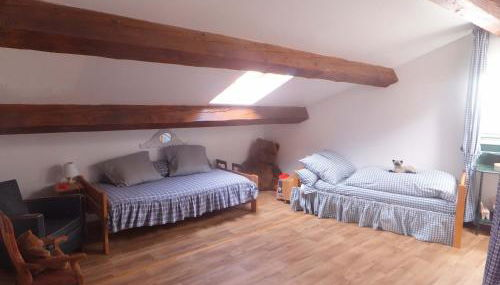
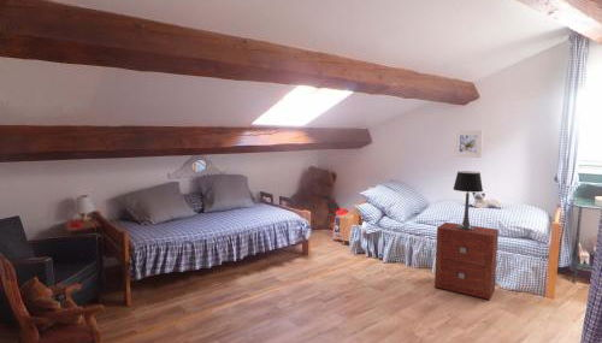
+ nightstand (465, 259)
+ table lamp (467, 200)
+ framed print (468, 143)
